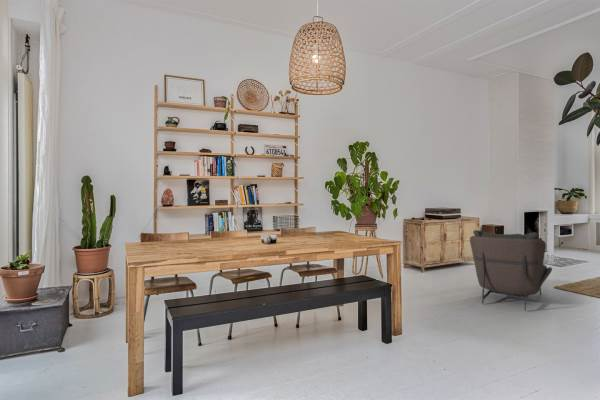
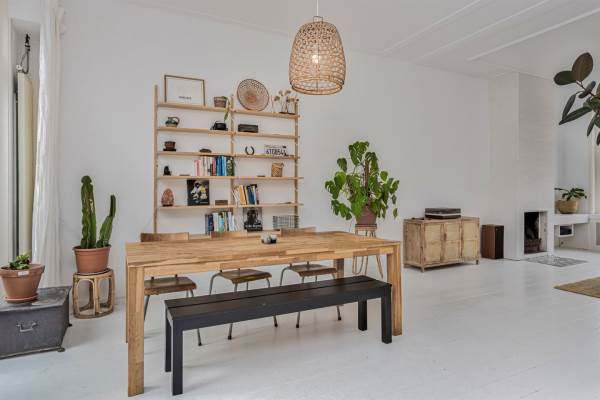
- armless chair (510, 264)
